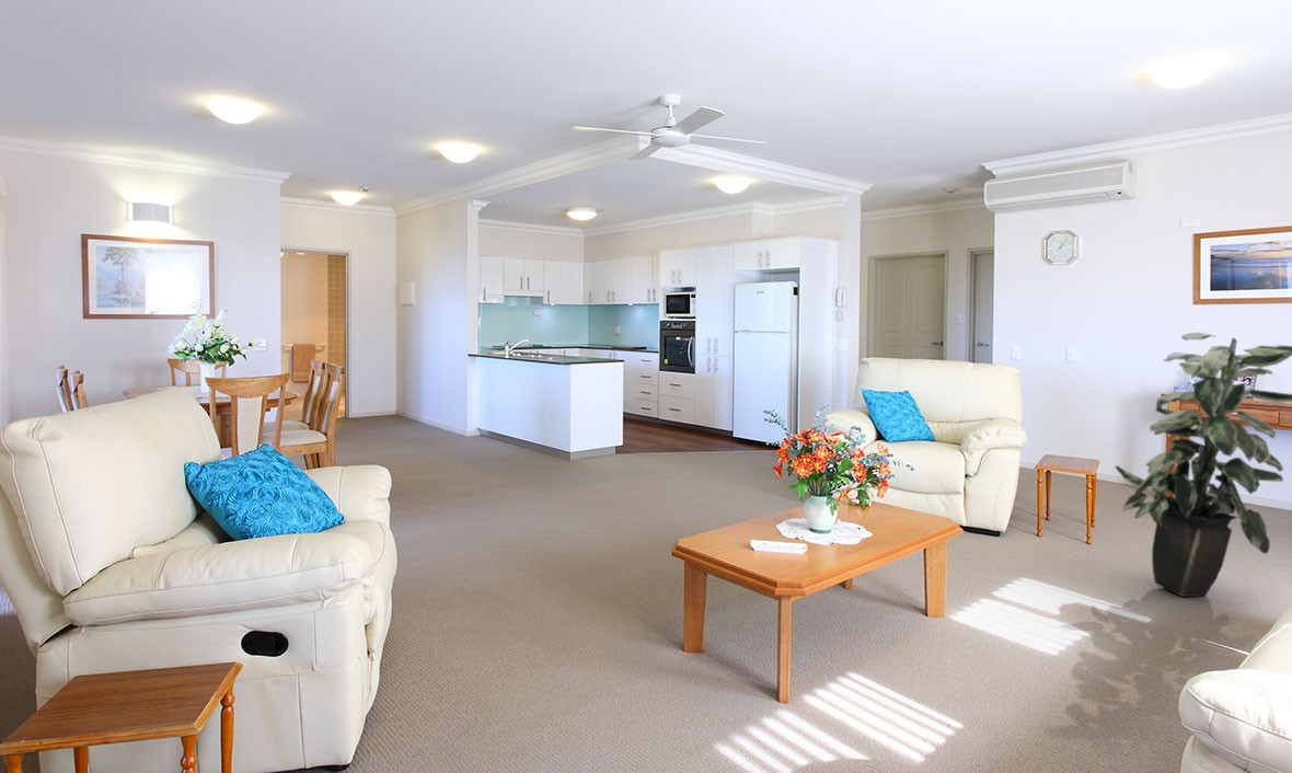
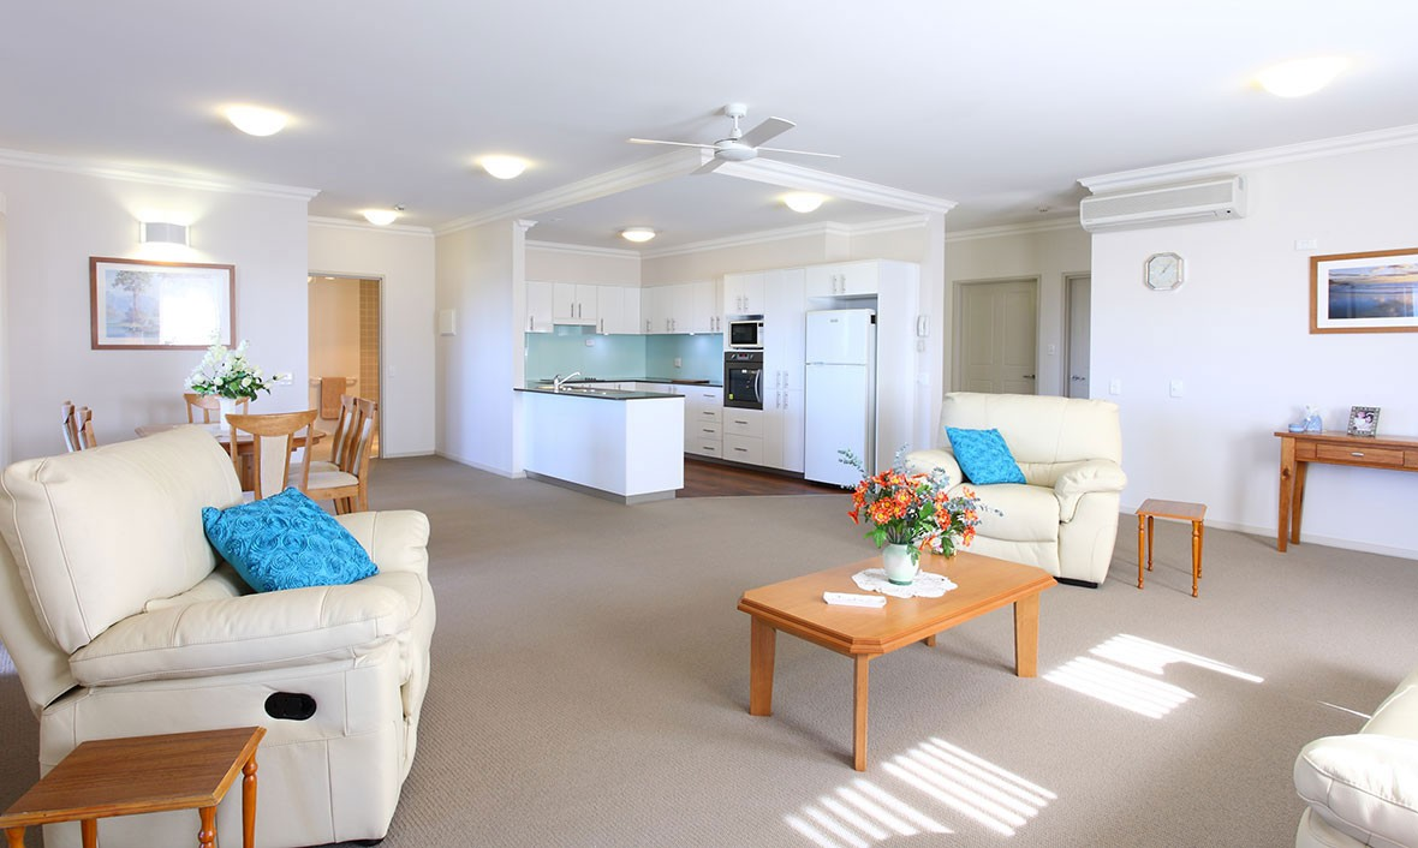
- indoor plant (1206, 464)
